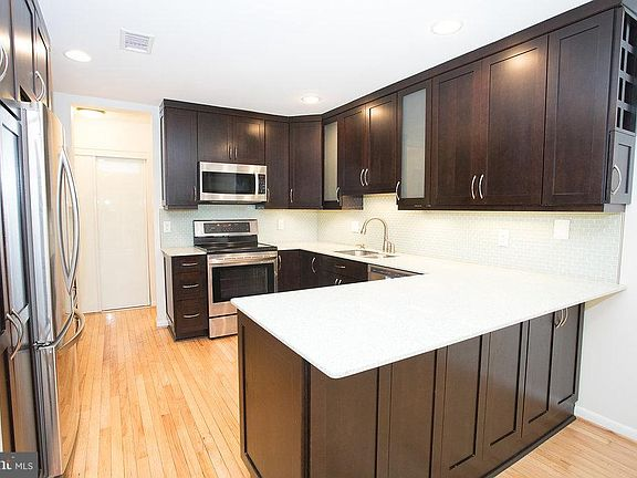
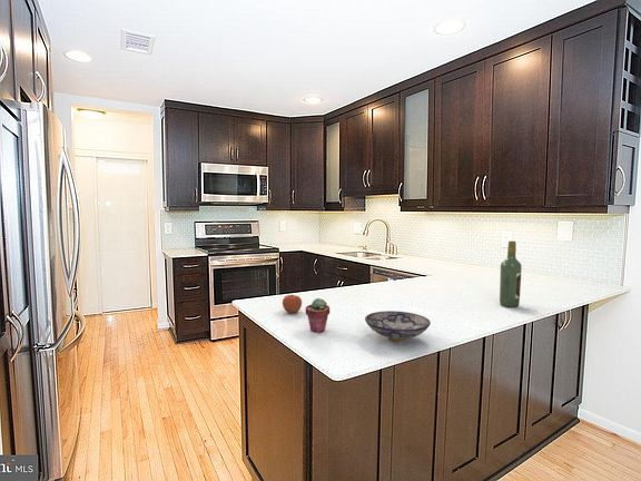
+ wine bottle (510, 273)
+ apple (292, 302)
+ potted succulent (317, 313)
+ bowl (396, 328)
